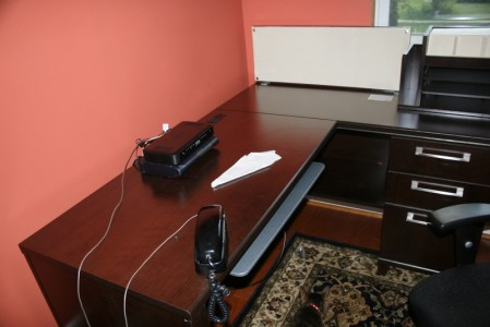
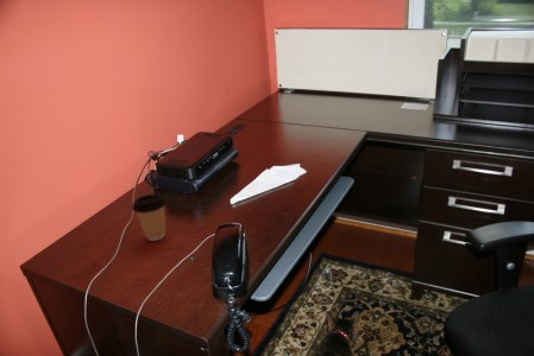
+ coffee cup (151, 217)
